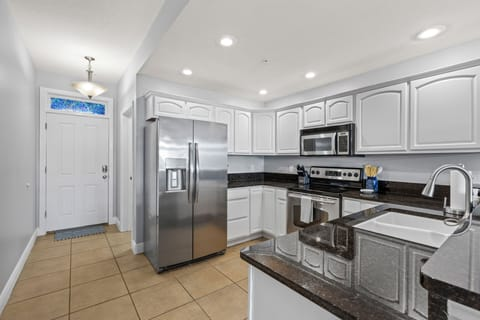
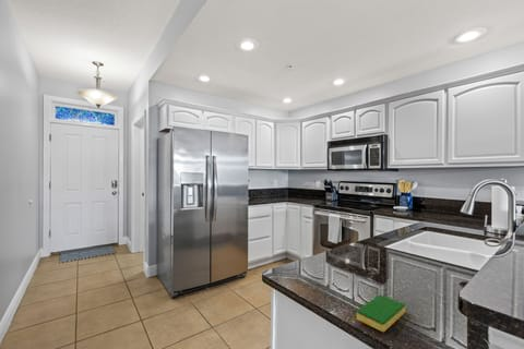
+ dish sponge (381, 311)
